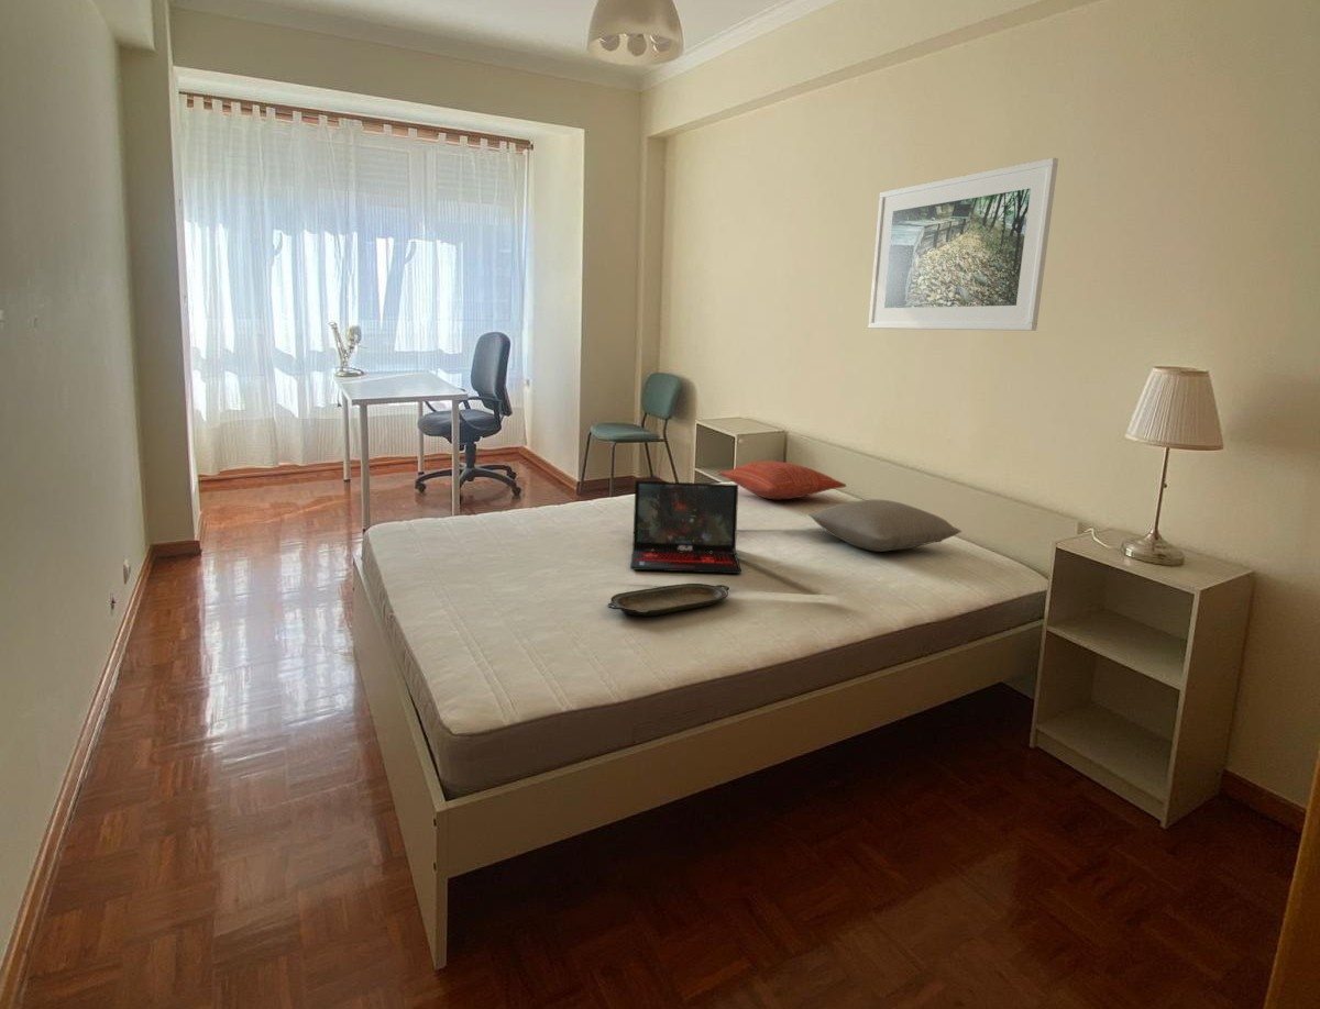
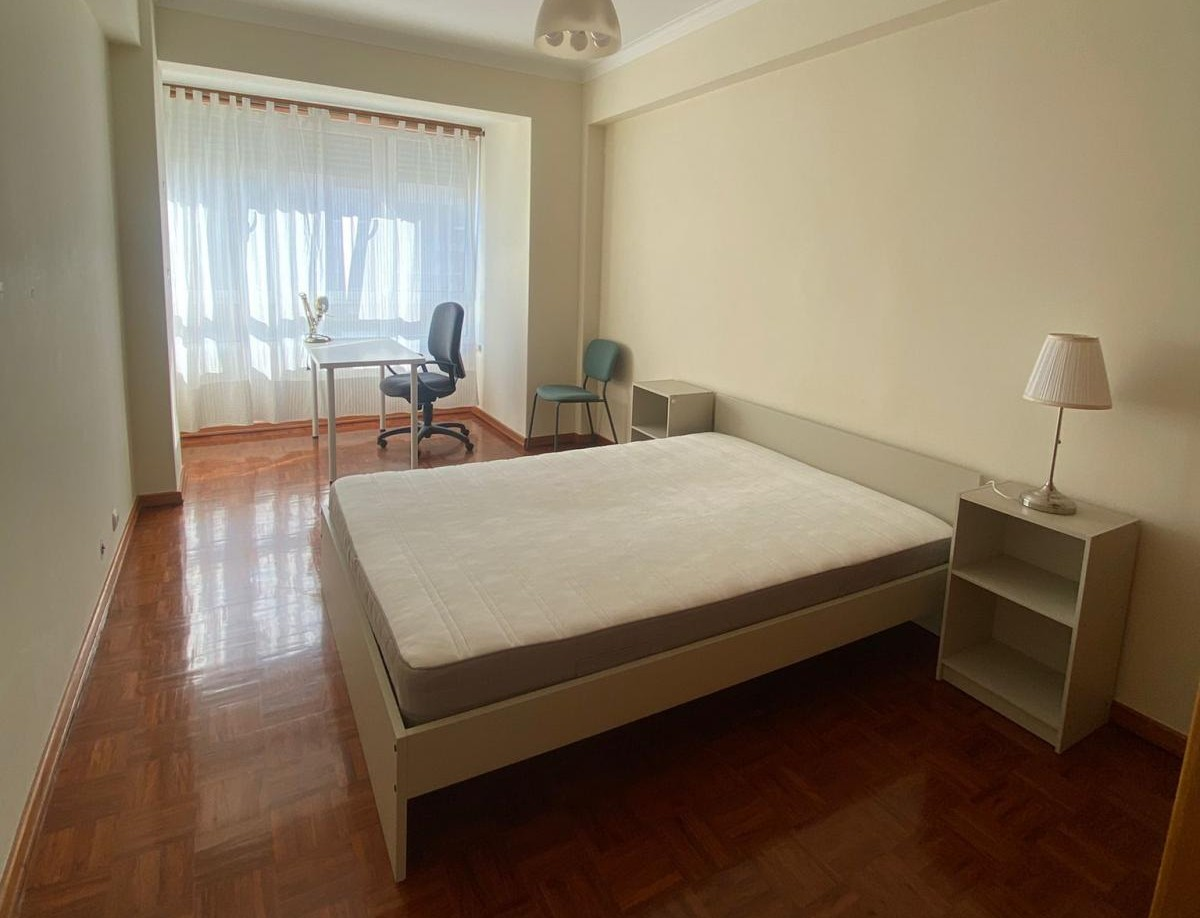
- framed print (950, 254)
- pillow (780, 479)
- serving tray (670, 599)
- pillow (883, 524)
- laptop (685, 525)
